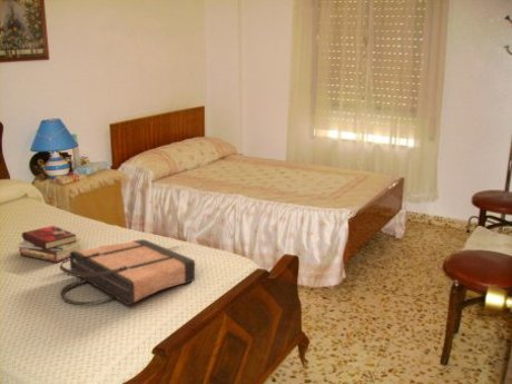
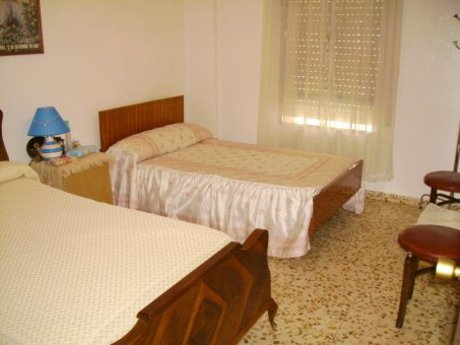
- shopping bag (120, 267)
- book (49, 243)
